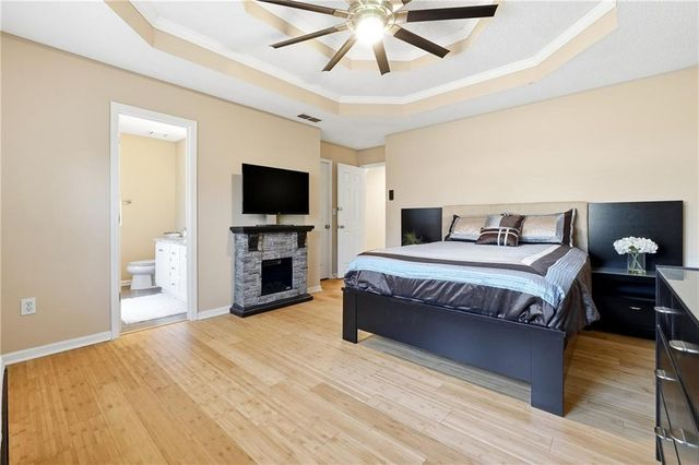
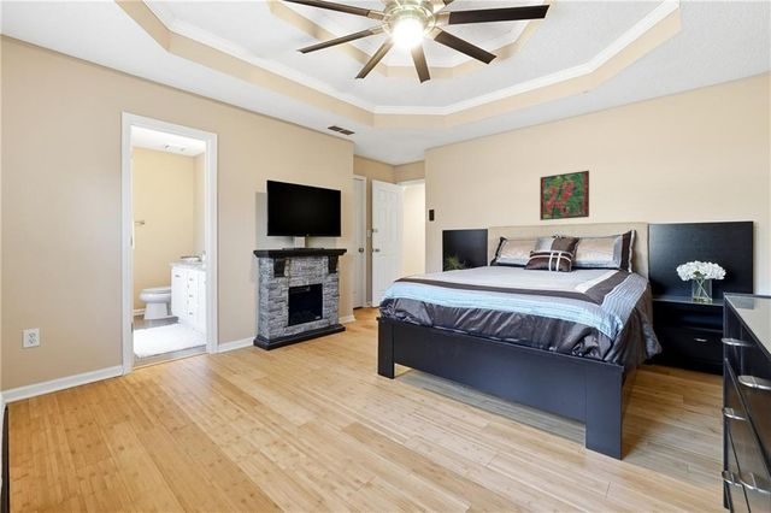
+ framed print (563, 196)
